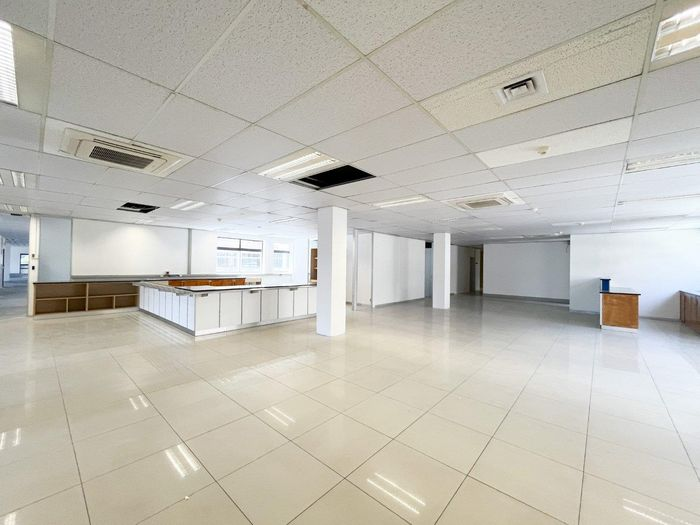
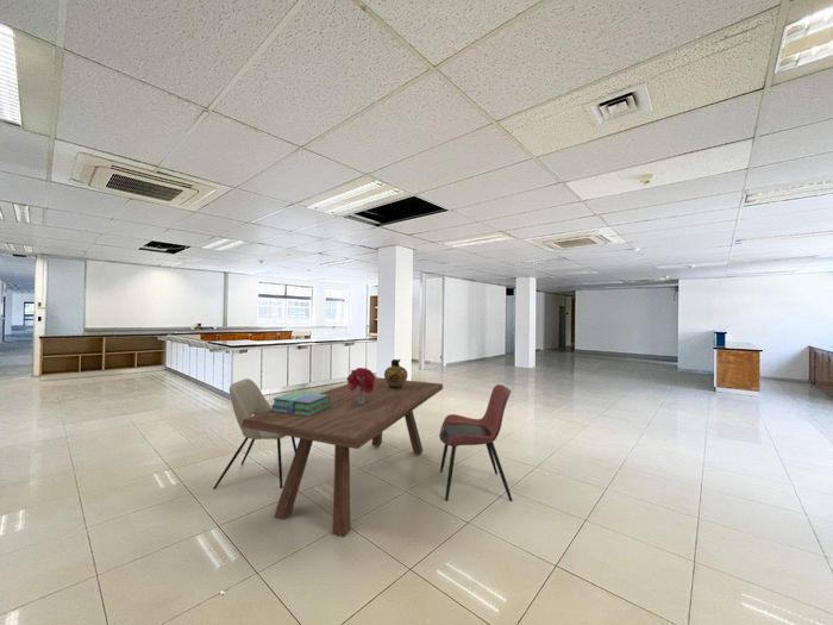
+ dining chair (474, 436)
+ bouquet (362, 385)
+ dining chair (261, 431)
+ ceramic jug (395, 373)
+ stack of books (301, 401)
+ dining table (364, 437)
